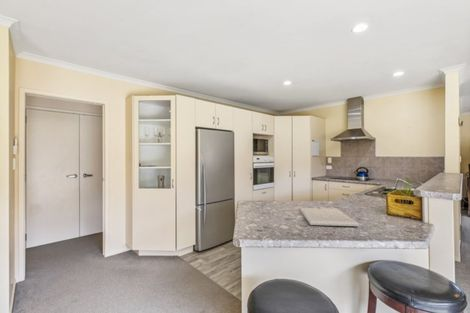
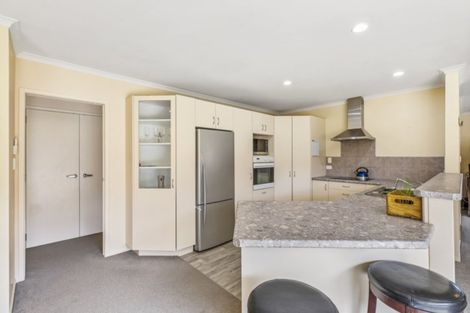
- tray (325, 215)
